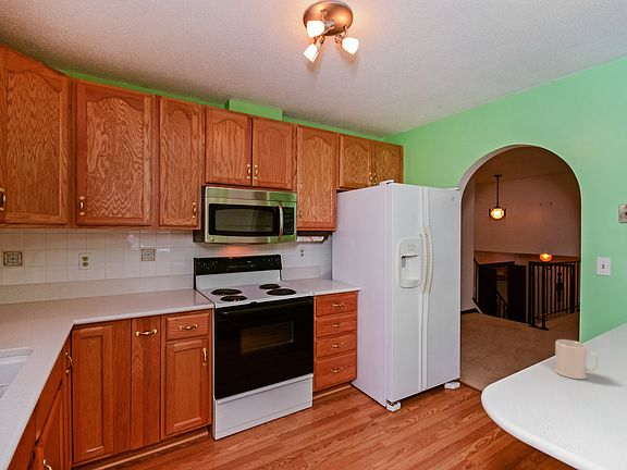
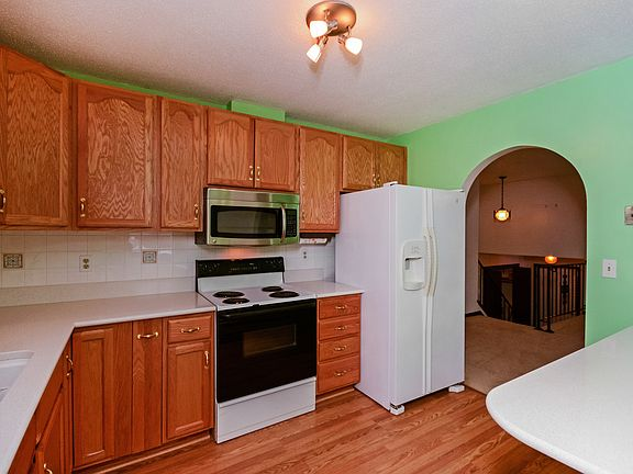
- mug (575, 359)
